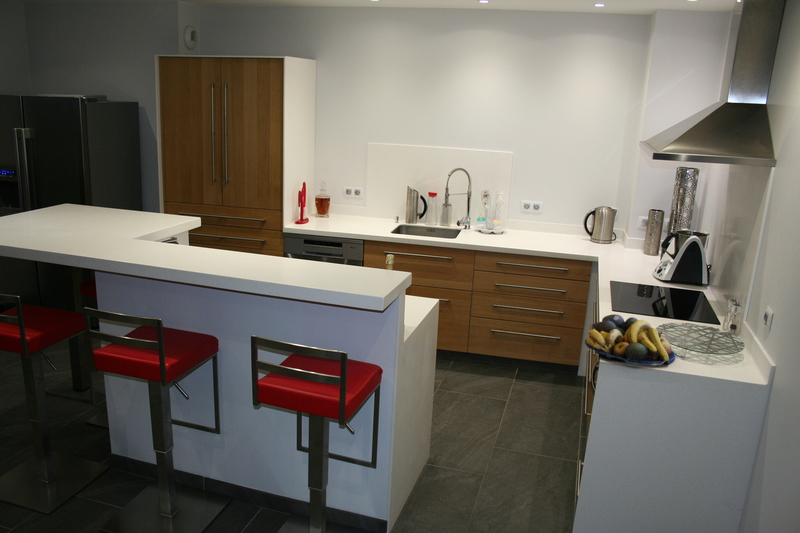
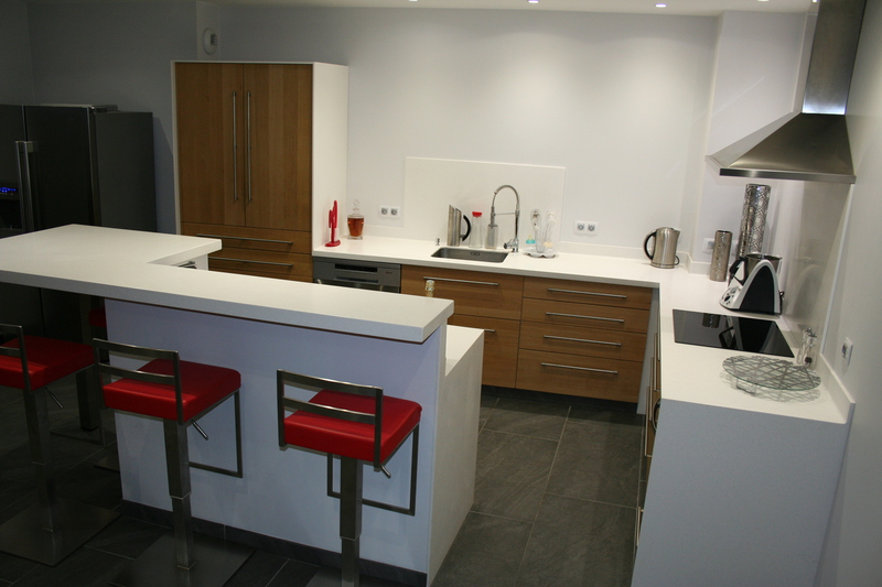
- fruit bowl (631, 335)
